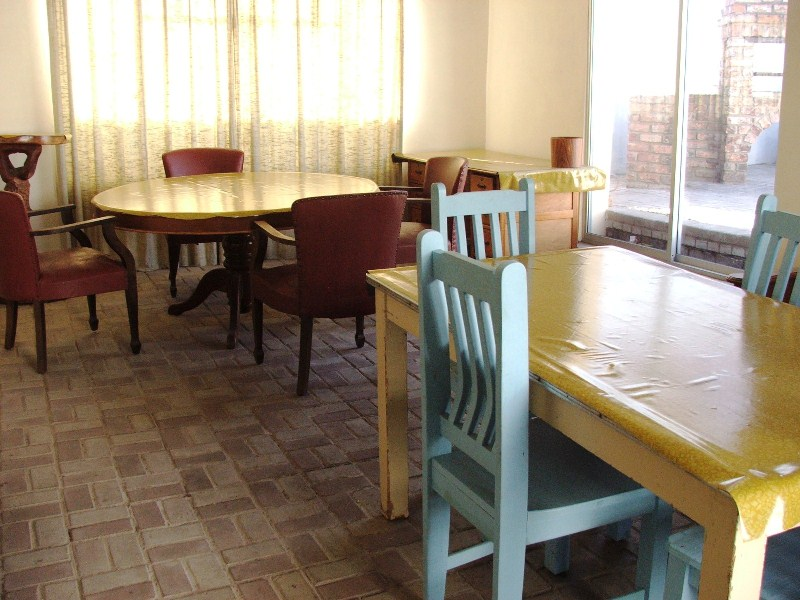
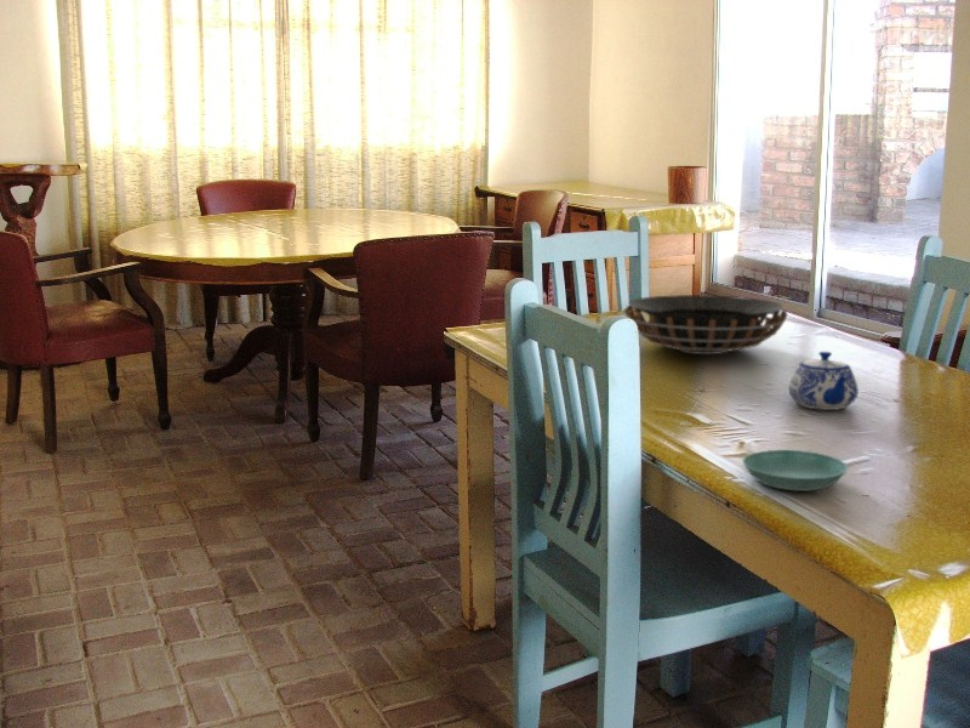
+ decorative bowl (706, 326)
+ saucer (793, 471)
+ teapot (824, 380)
